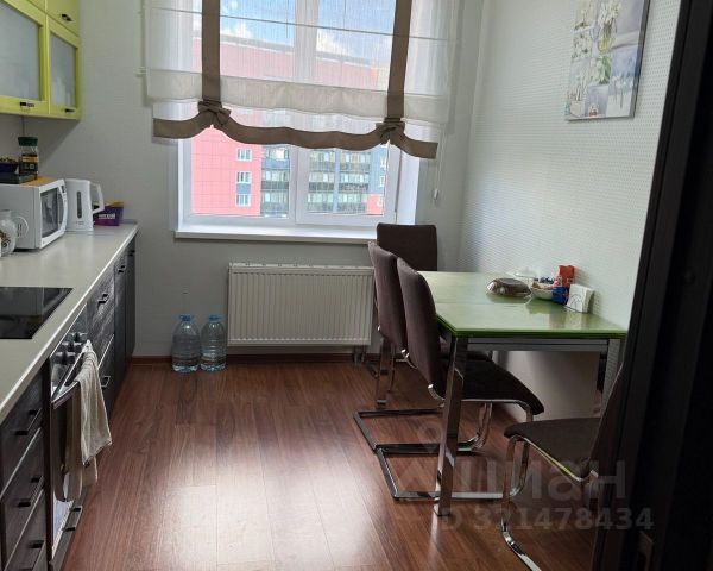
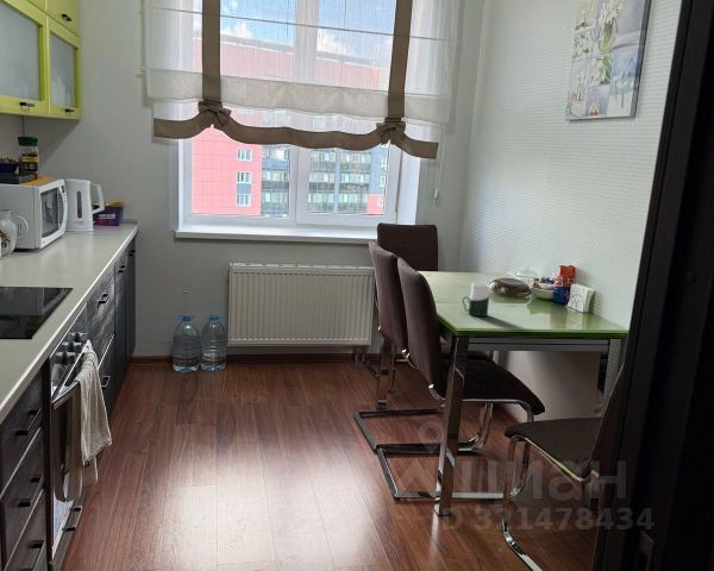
+ cup (475, 299)
